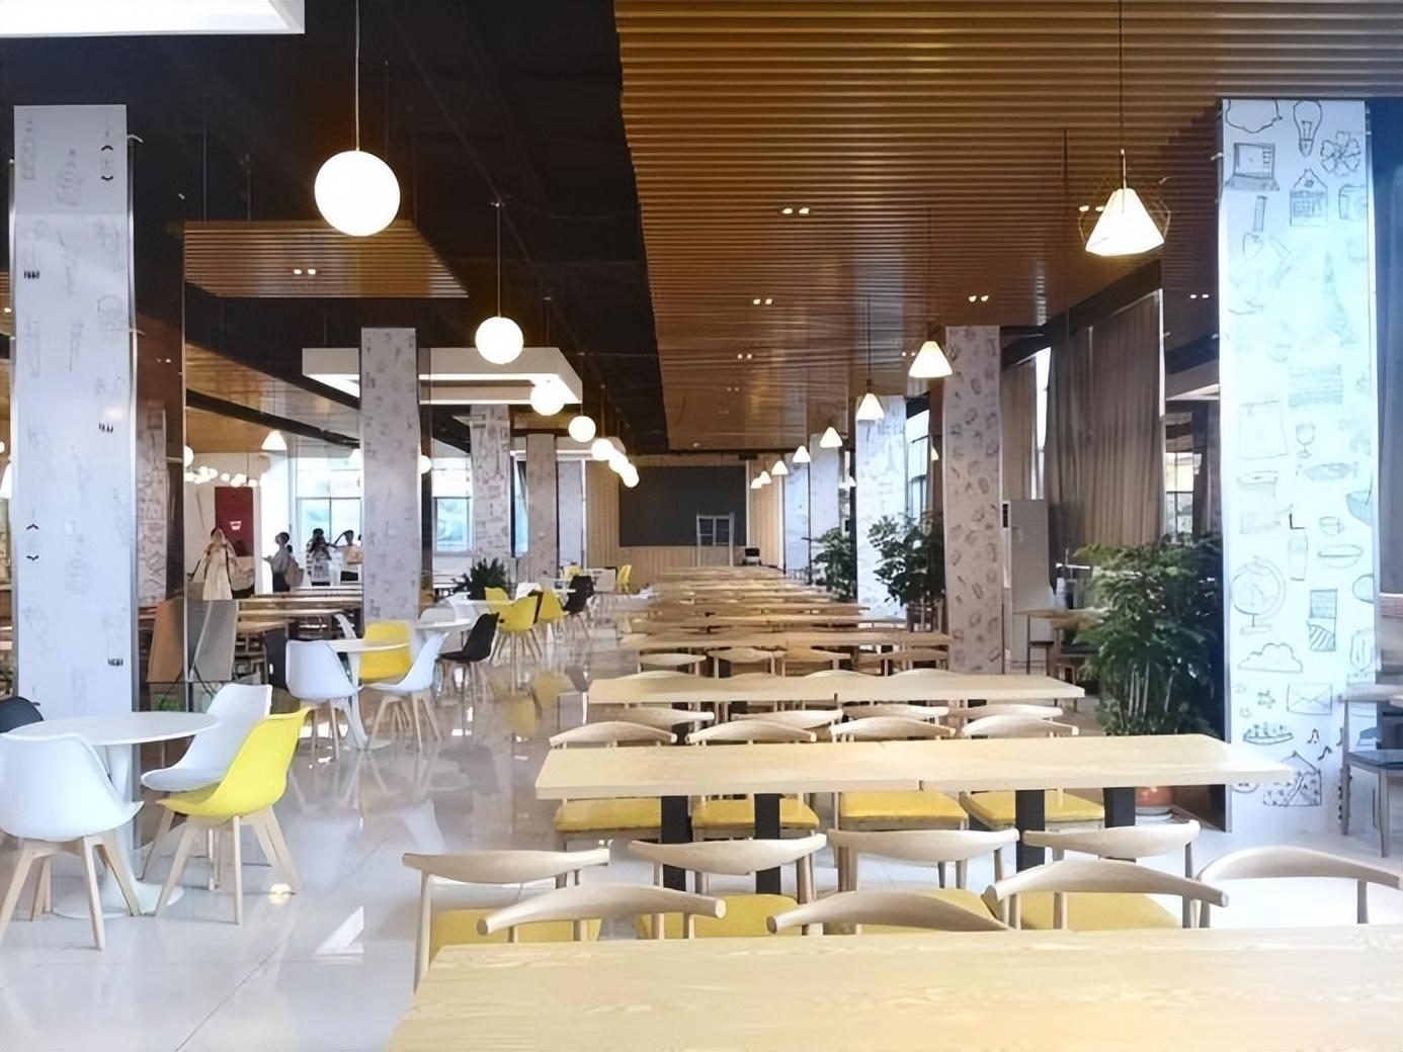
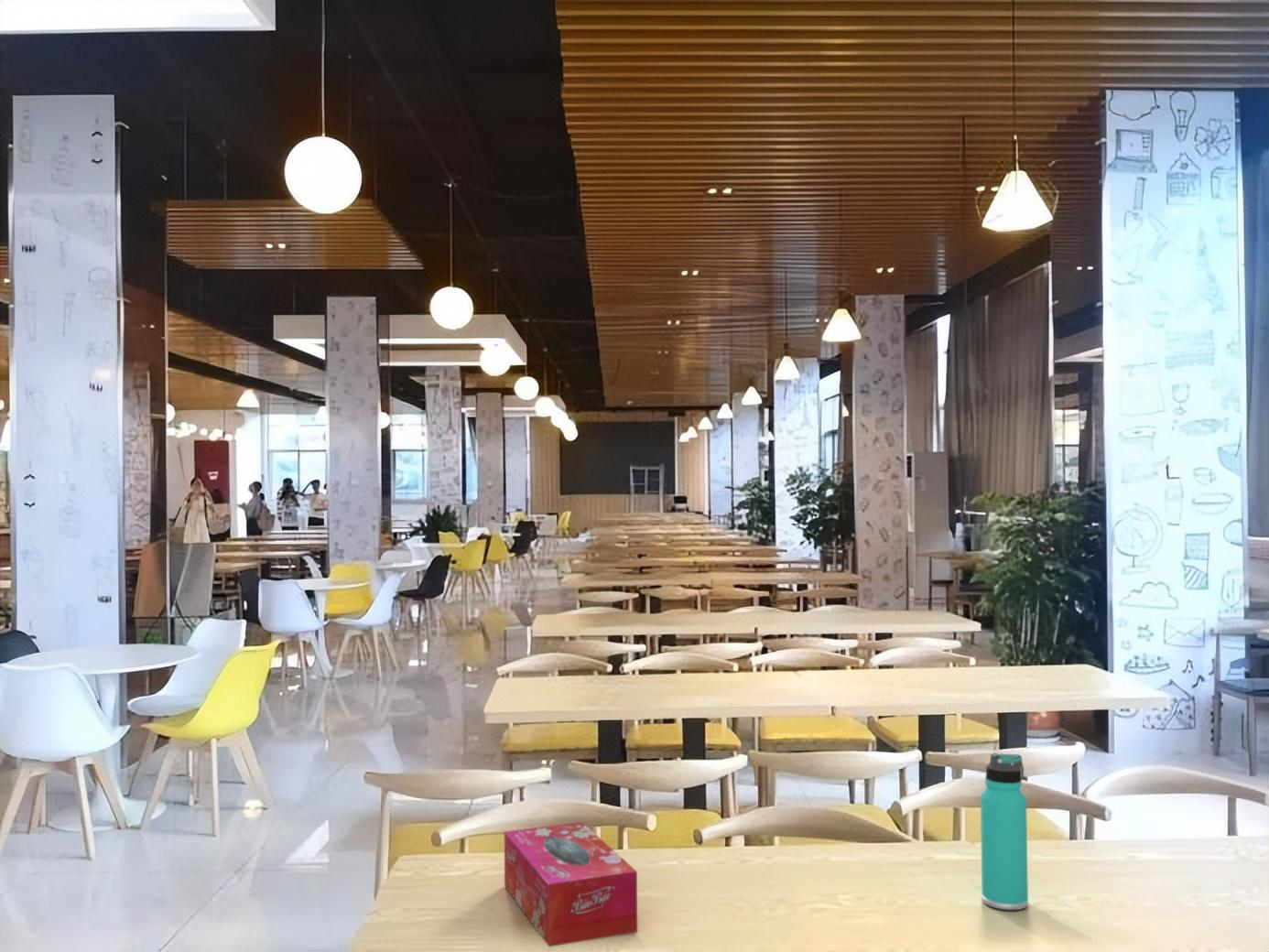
+ tissue box (567, 879)
+ thermos bottle (1003, 828)
